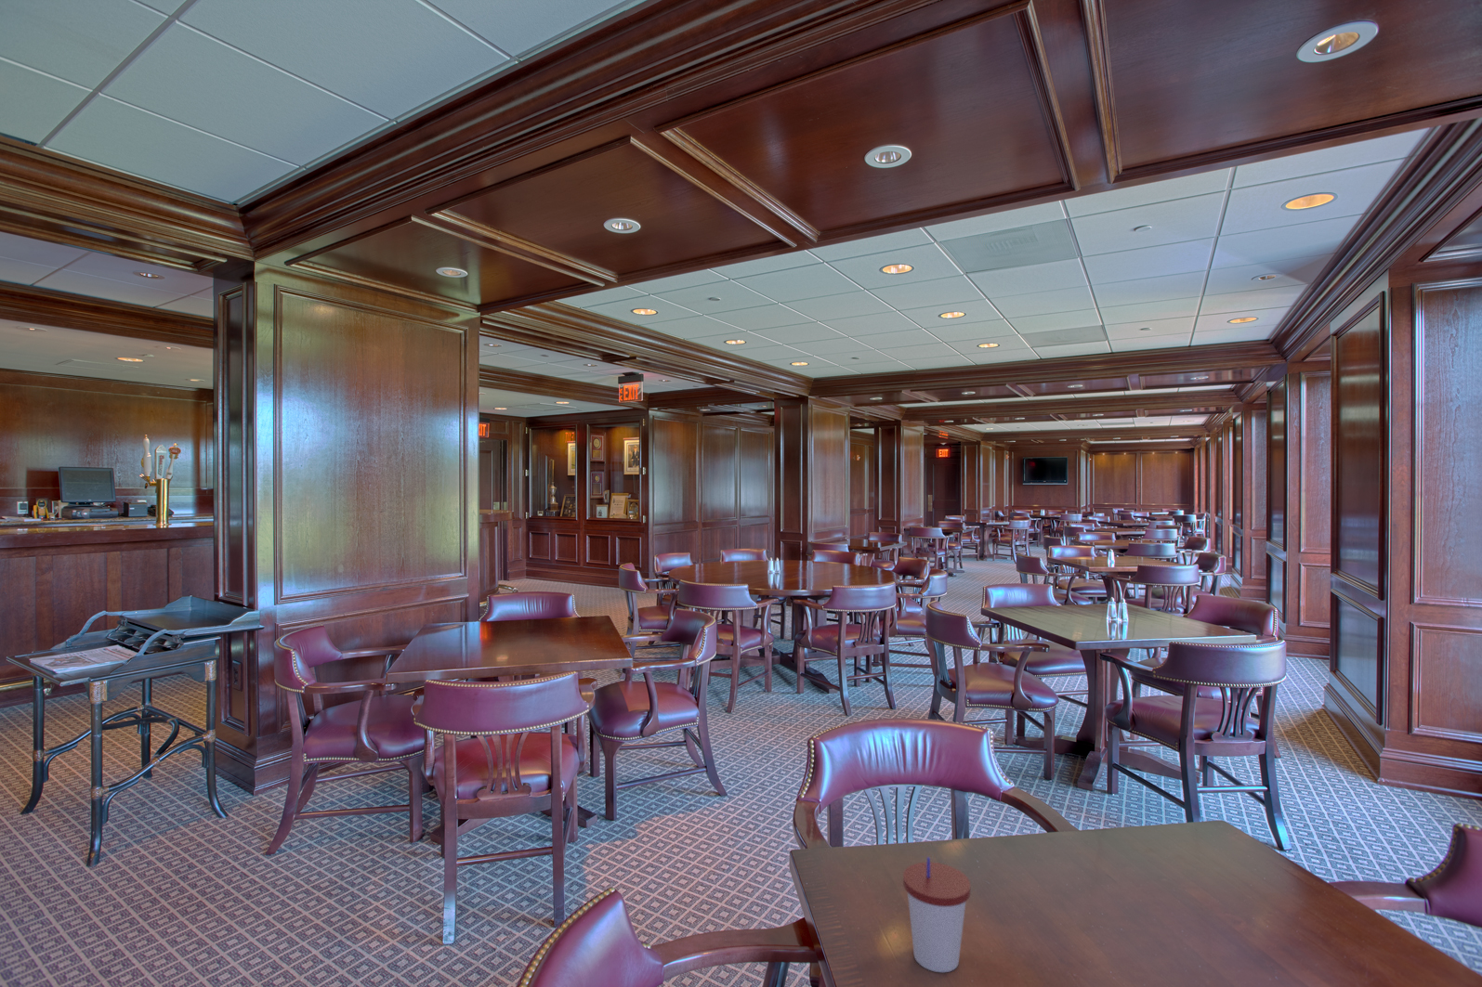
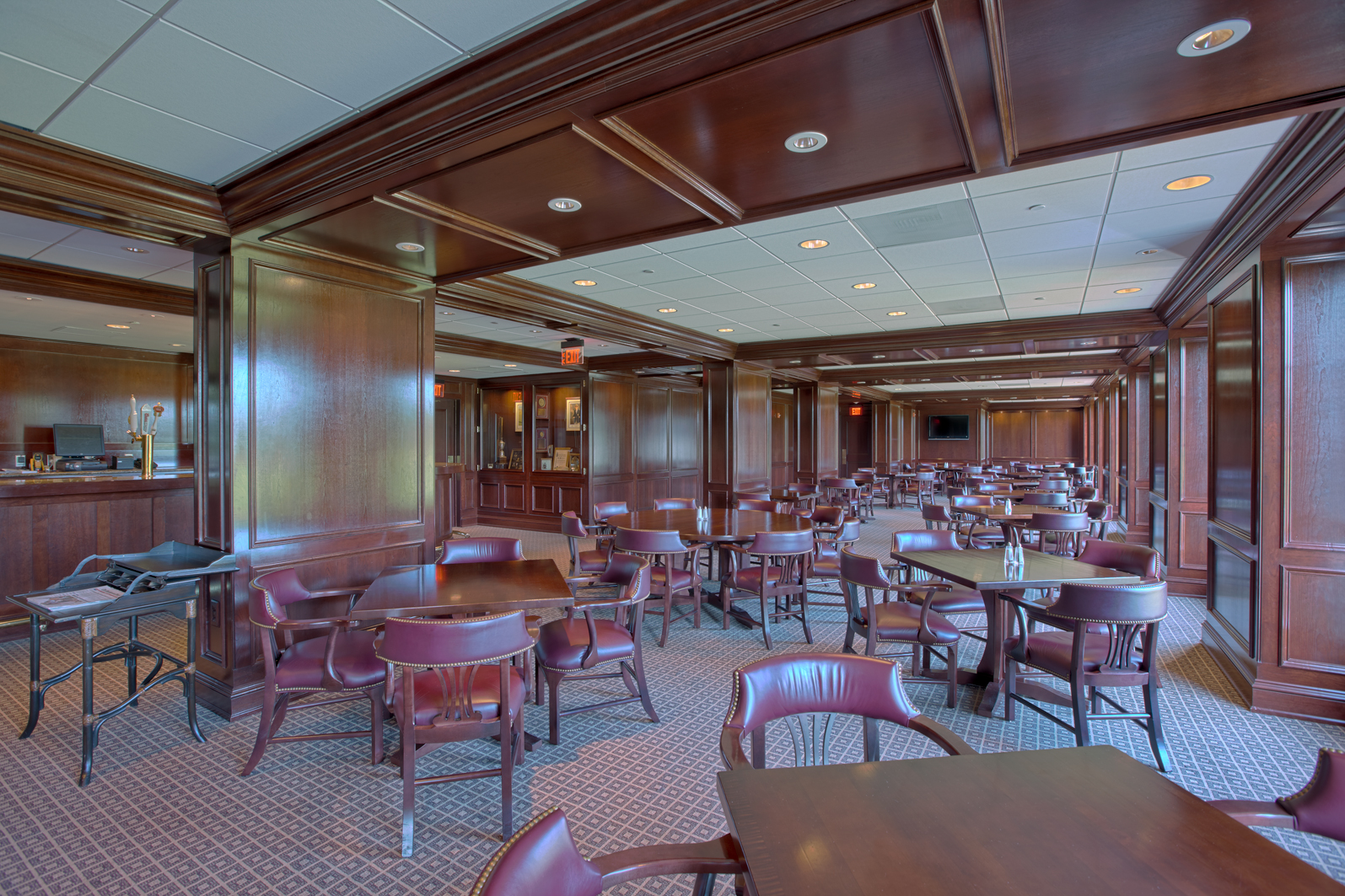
- cup (935, 908)
